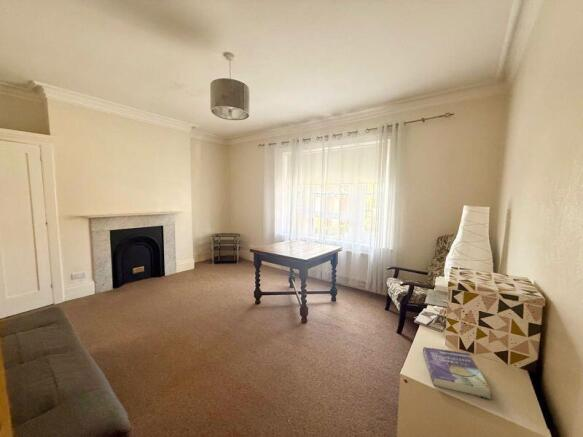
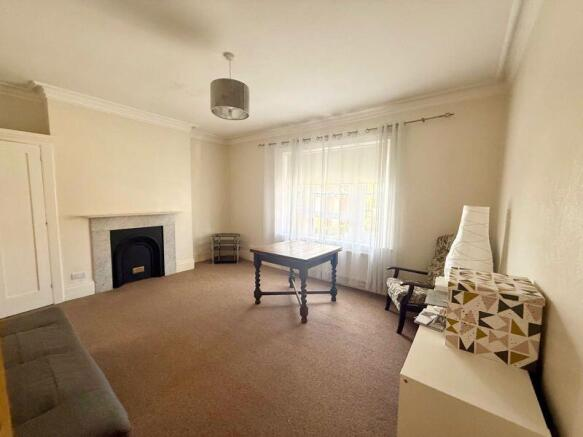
- book (452, 368)
